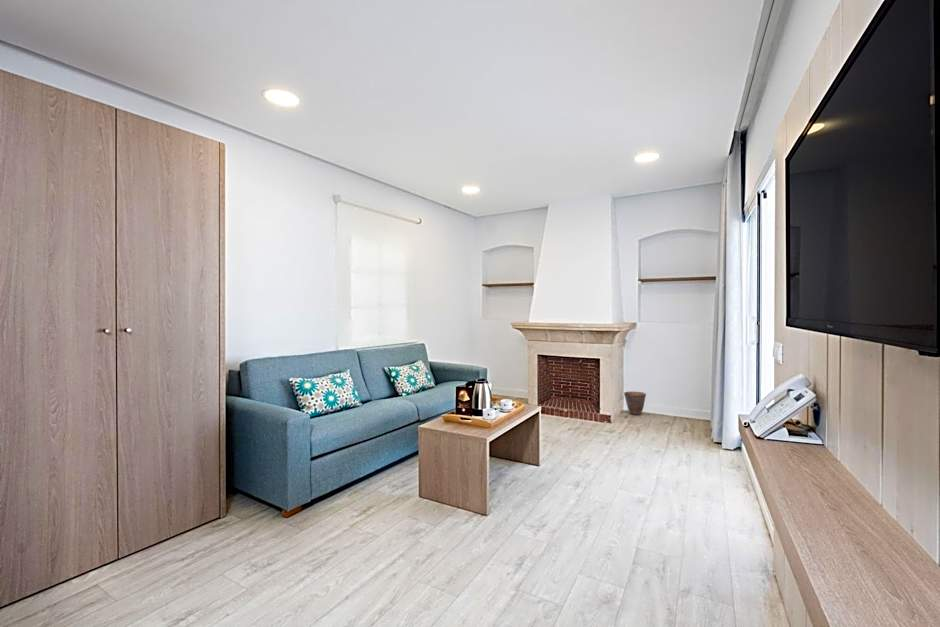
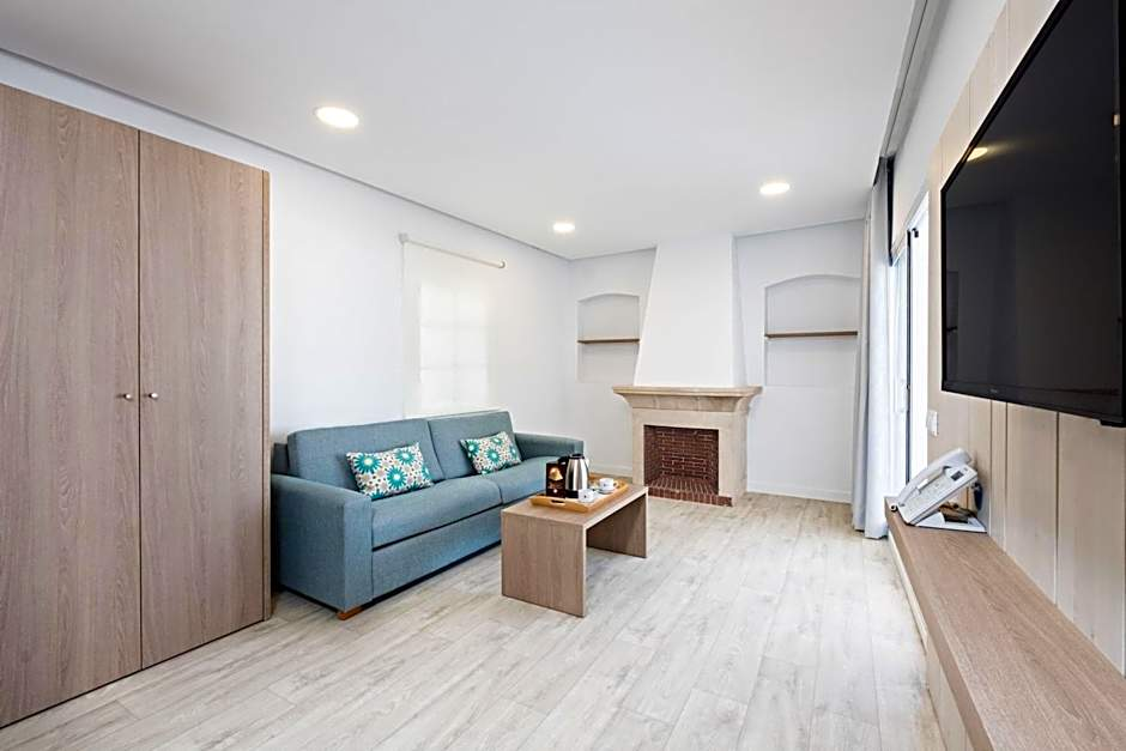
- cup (634, 403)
